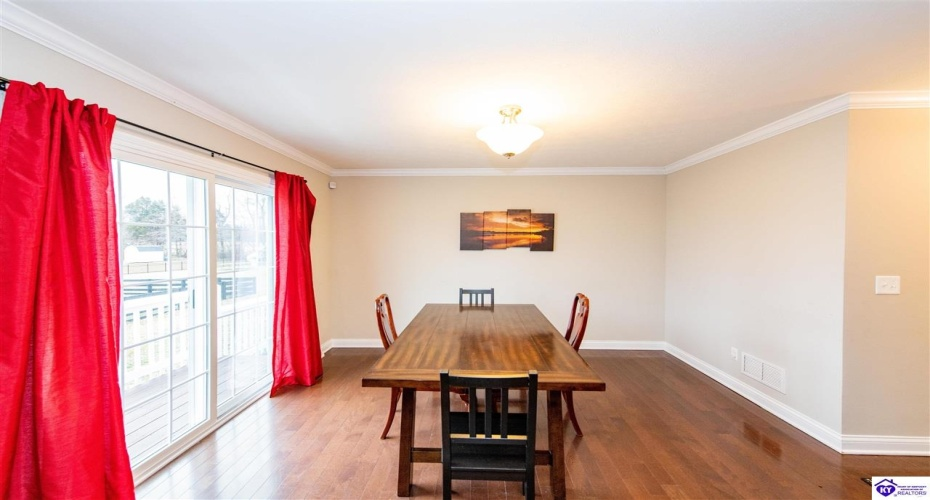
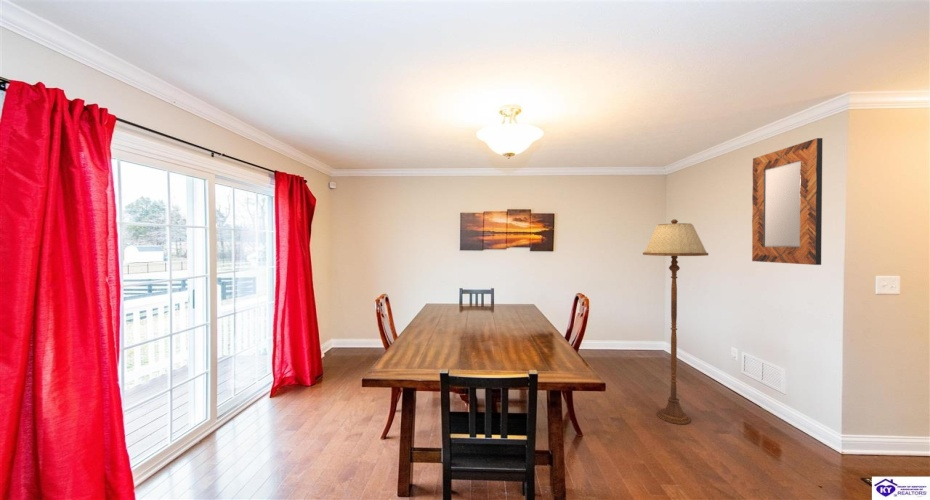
+ home mirror (783, 206)
+ floor lamp (673, 318)
